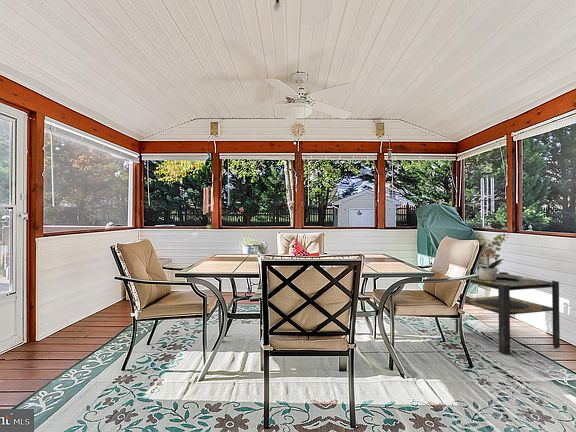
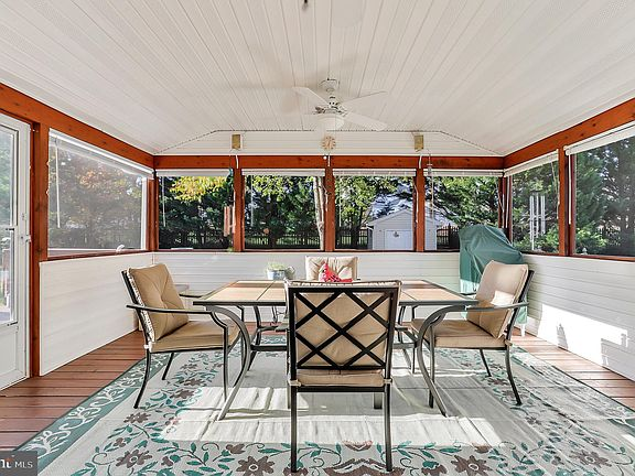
- side table (504, 309)
- potted plant (490, 254)
